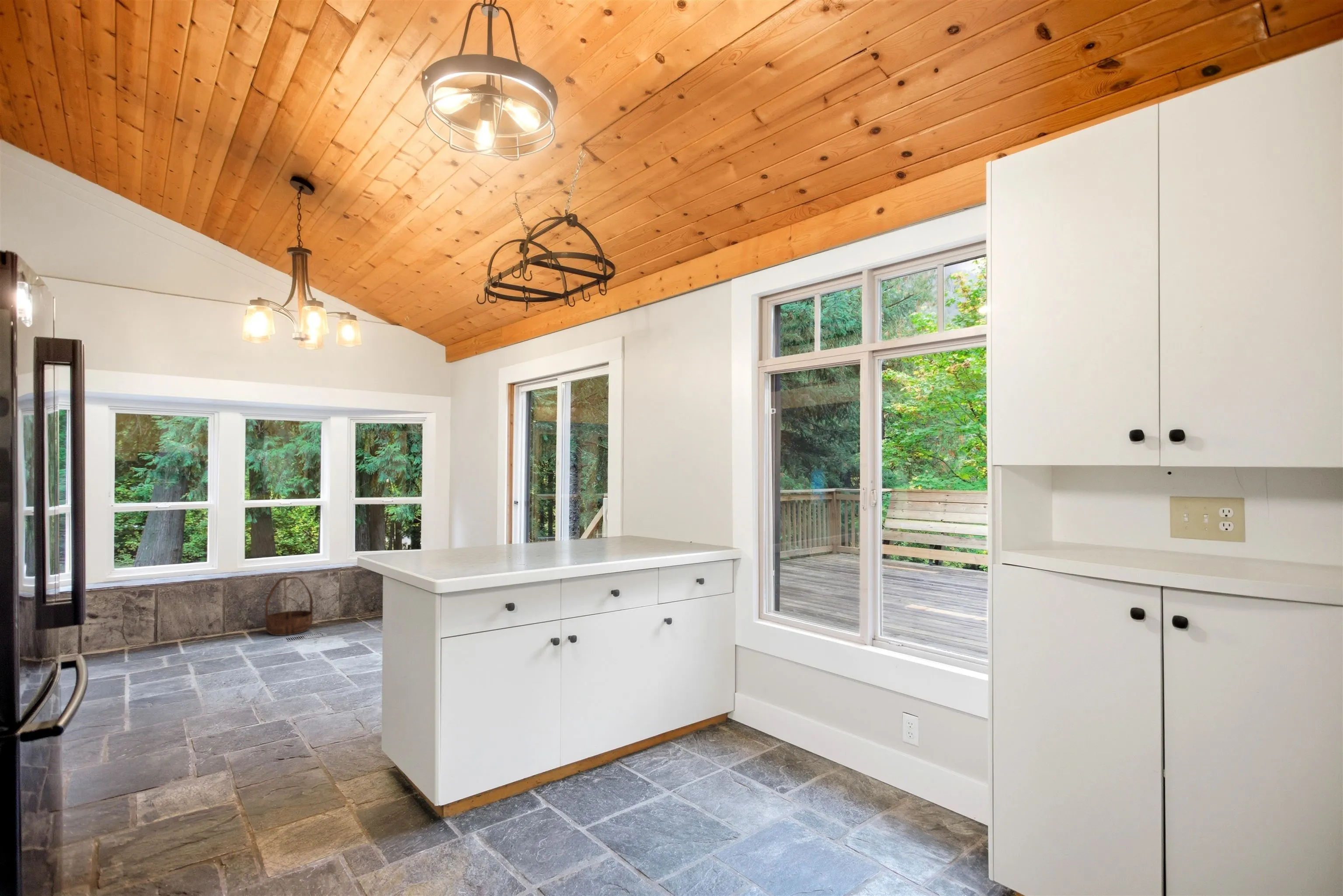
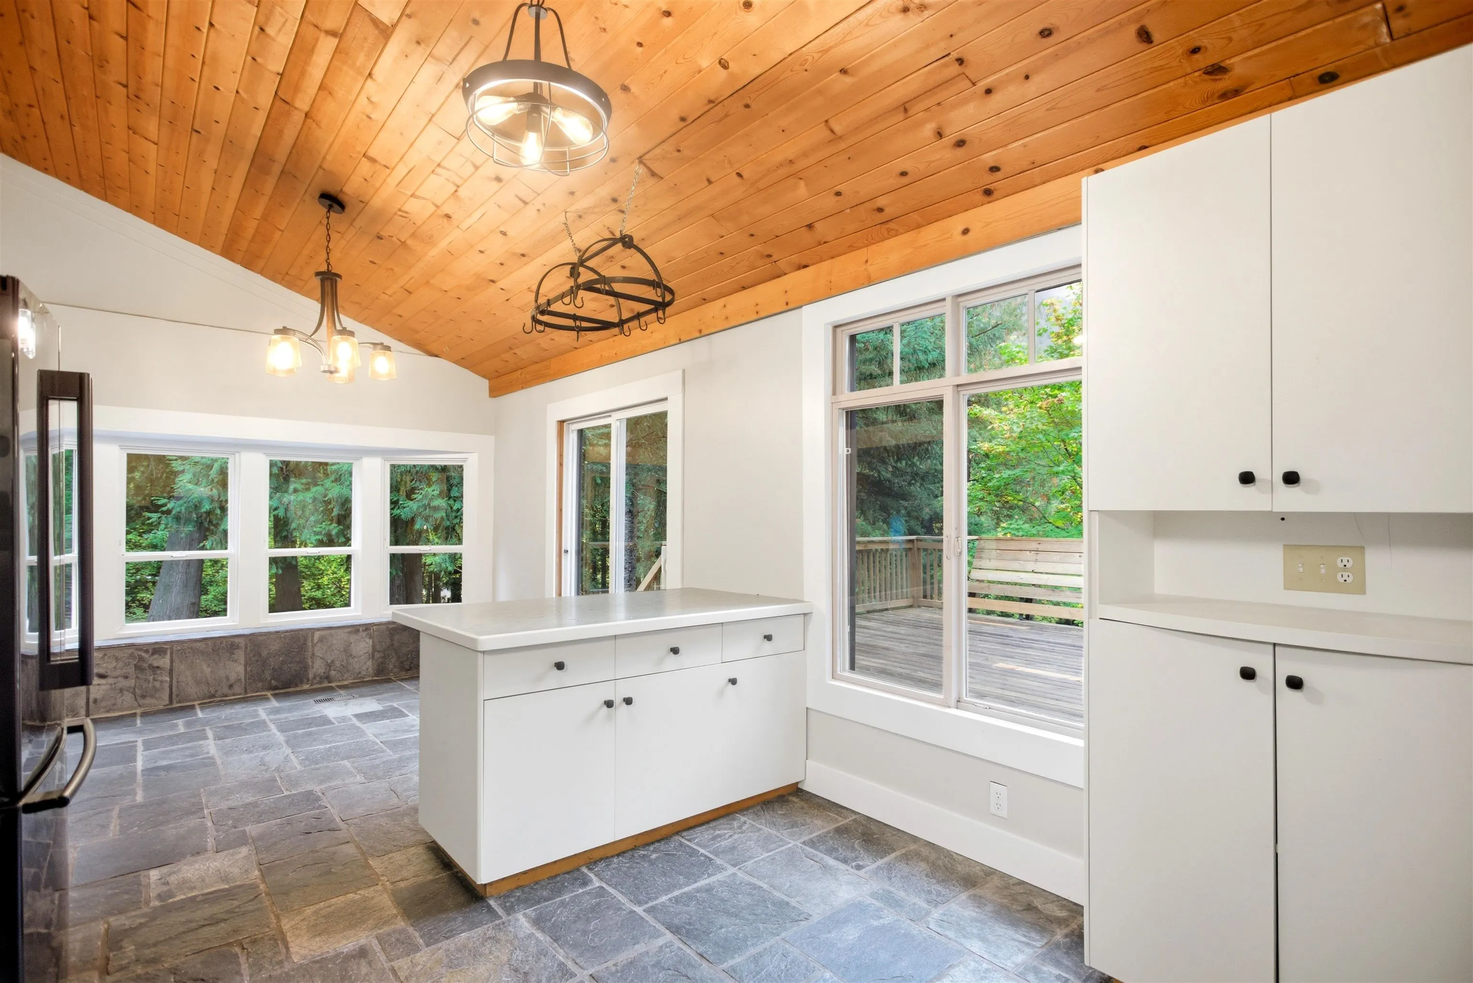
- basket (289, 611)
